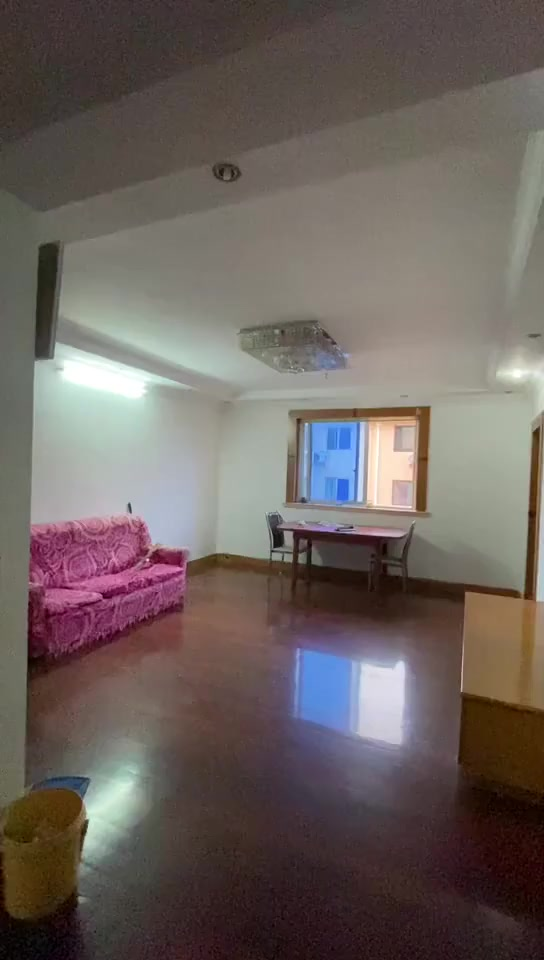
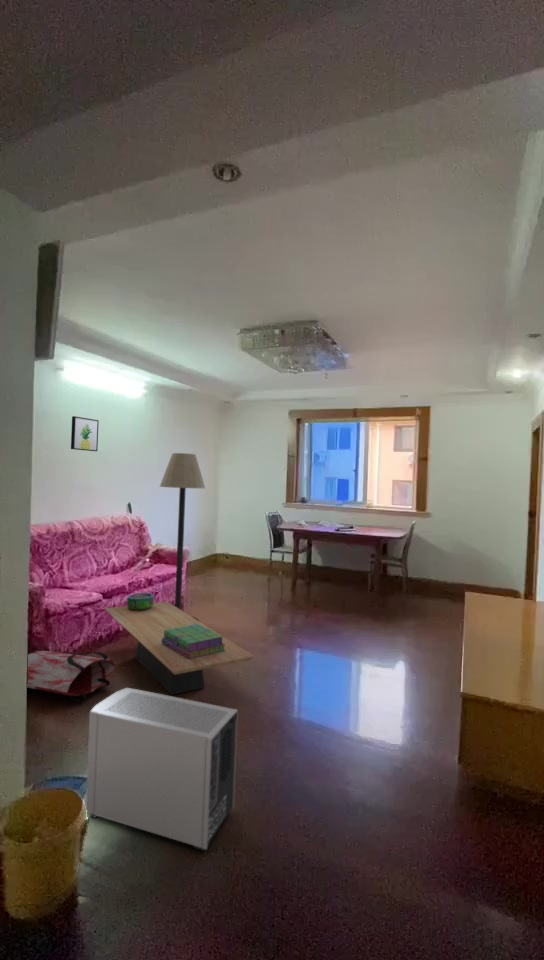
+ stack of books (193, 639)
+ bag (59, 669)
+ coffee table (168, 650)
+ floor lamp (180, 538)
+ decorative bowl (140, 601)
+ air purifier (161, 762)
+ wall art (85, 434)
